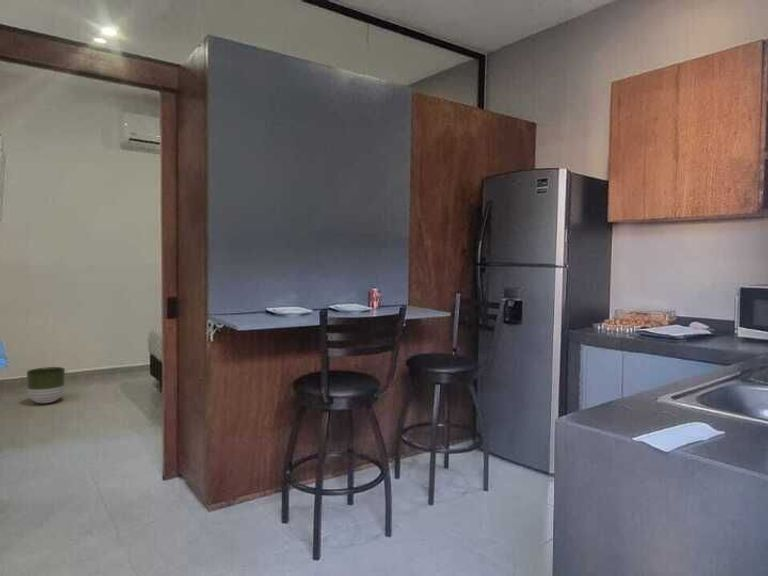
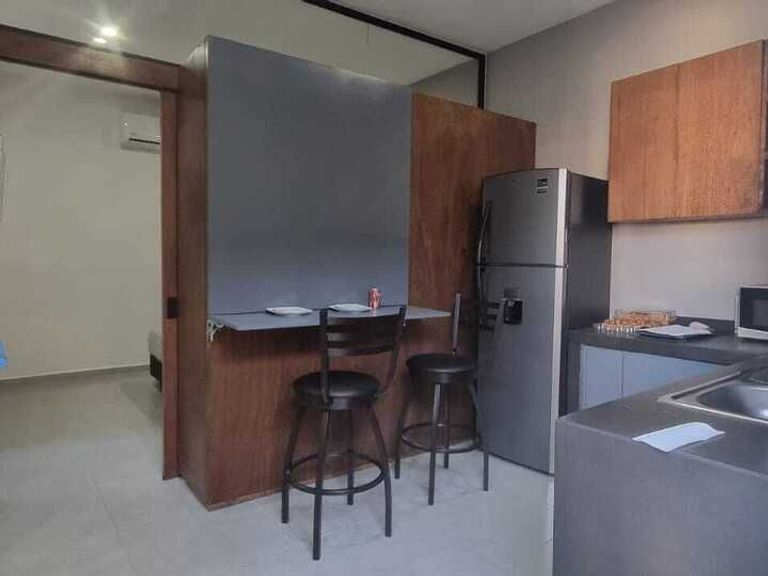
- planter (46, 386)
